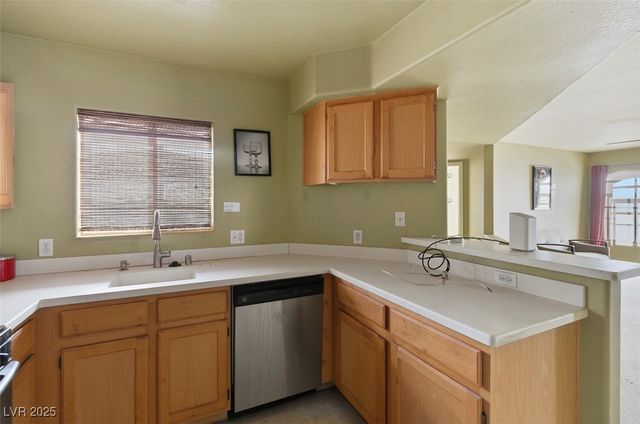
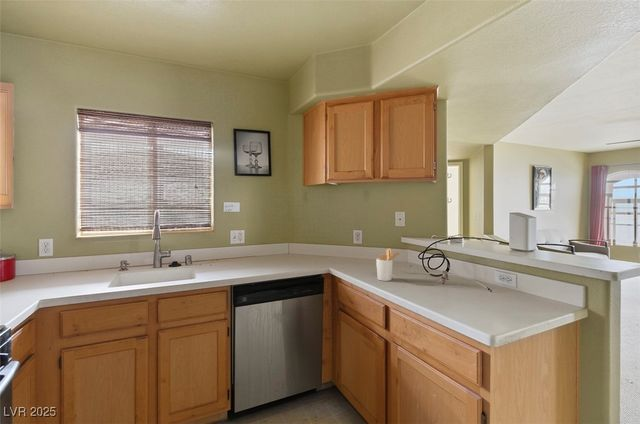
+ utensil holder (388, 264)
